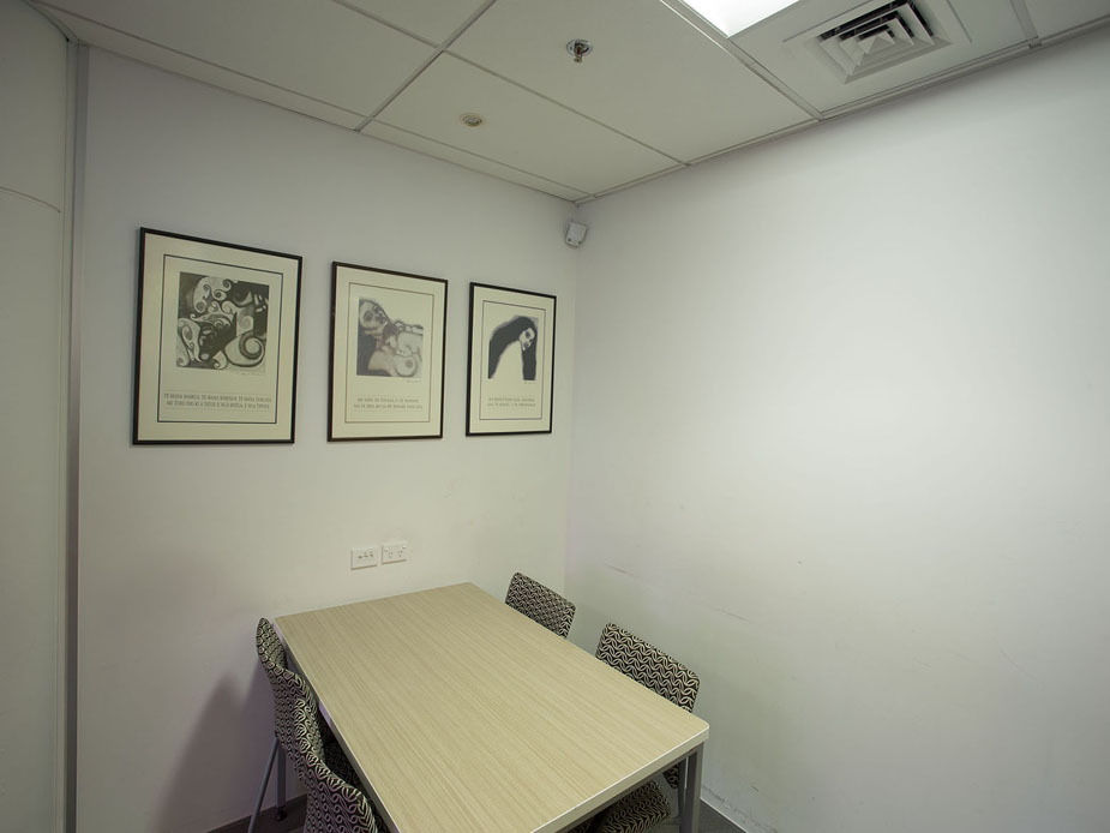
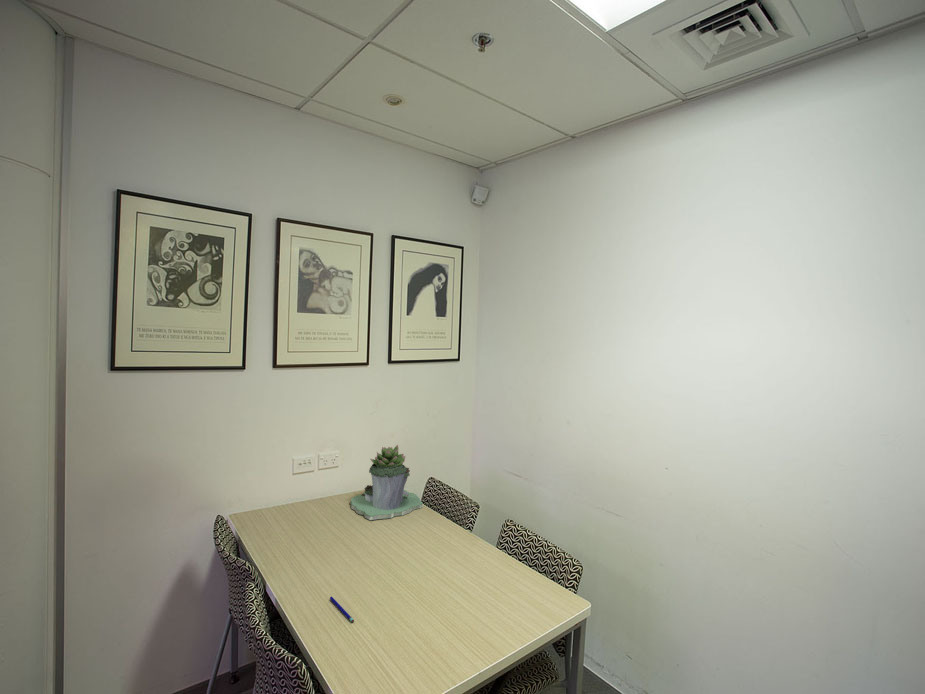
+ pen (341, 609)
+ succulent planter (387, 473)
